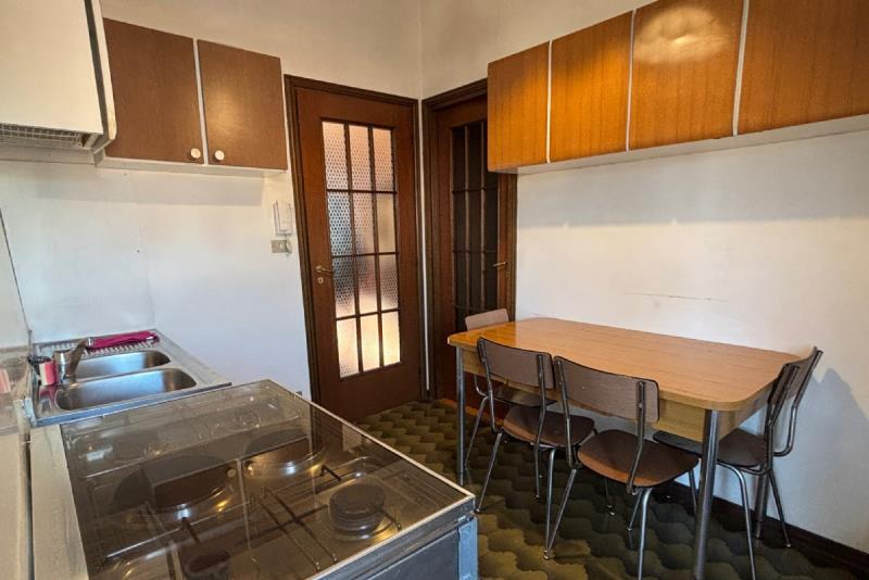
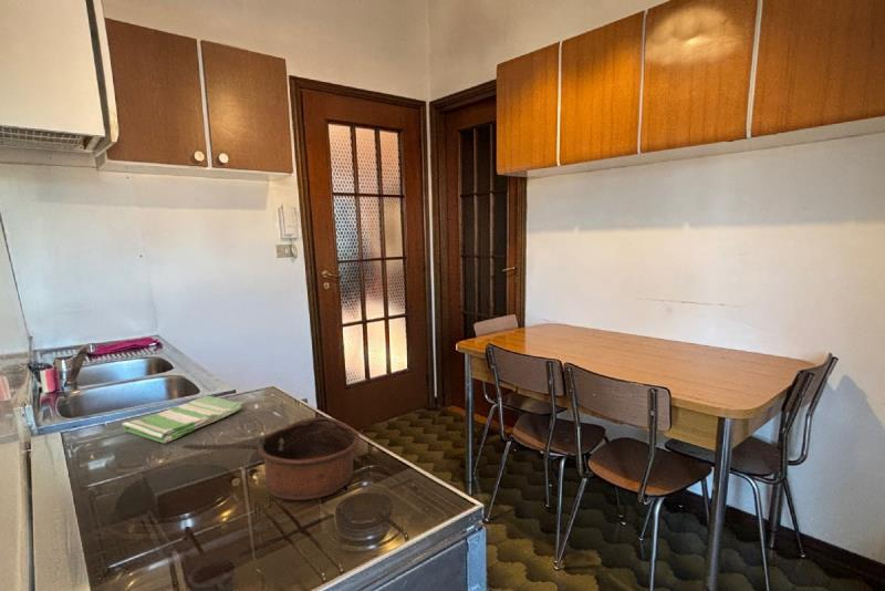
+ cooking pot (282, 456)
+ dish towel (185, 415)
